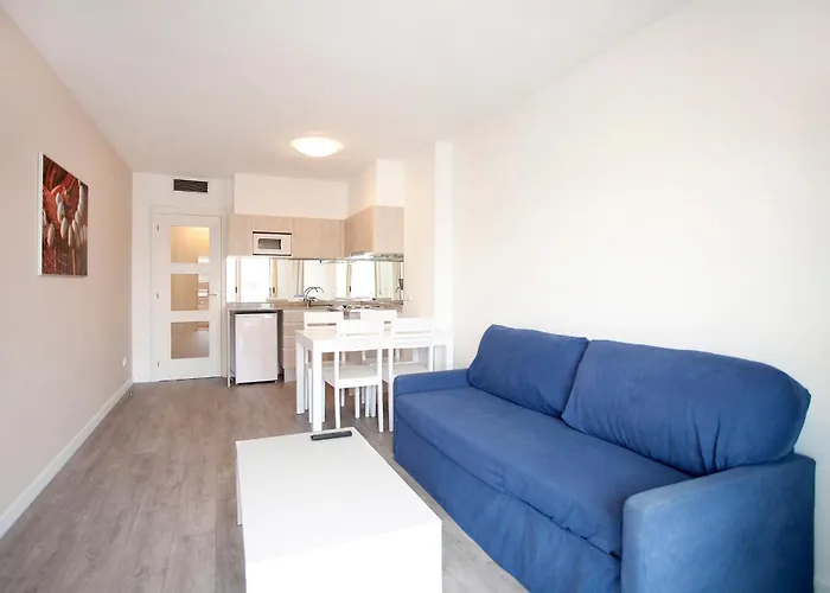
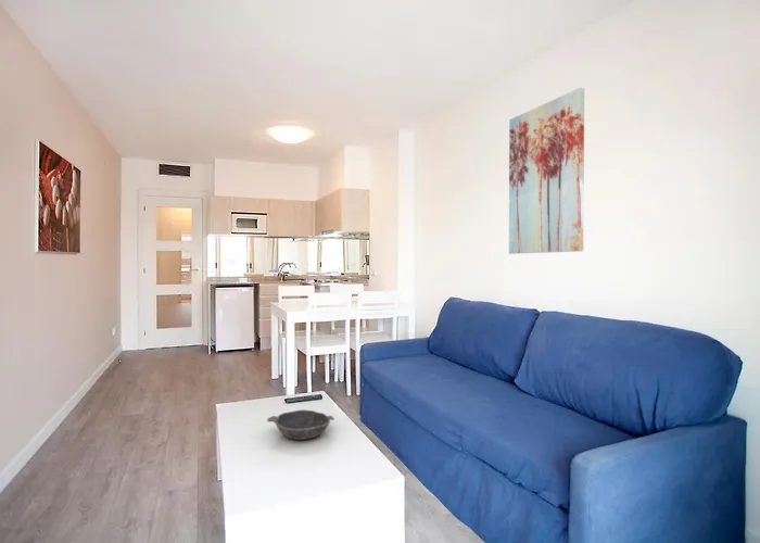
+ wall art (542, 178)
+ bowl (301, 424)
